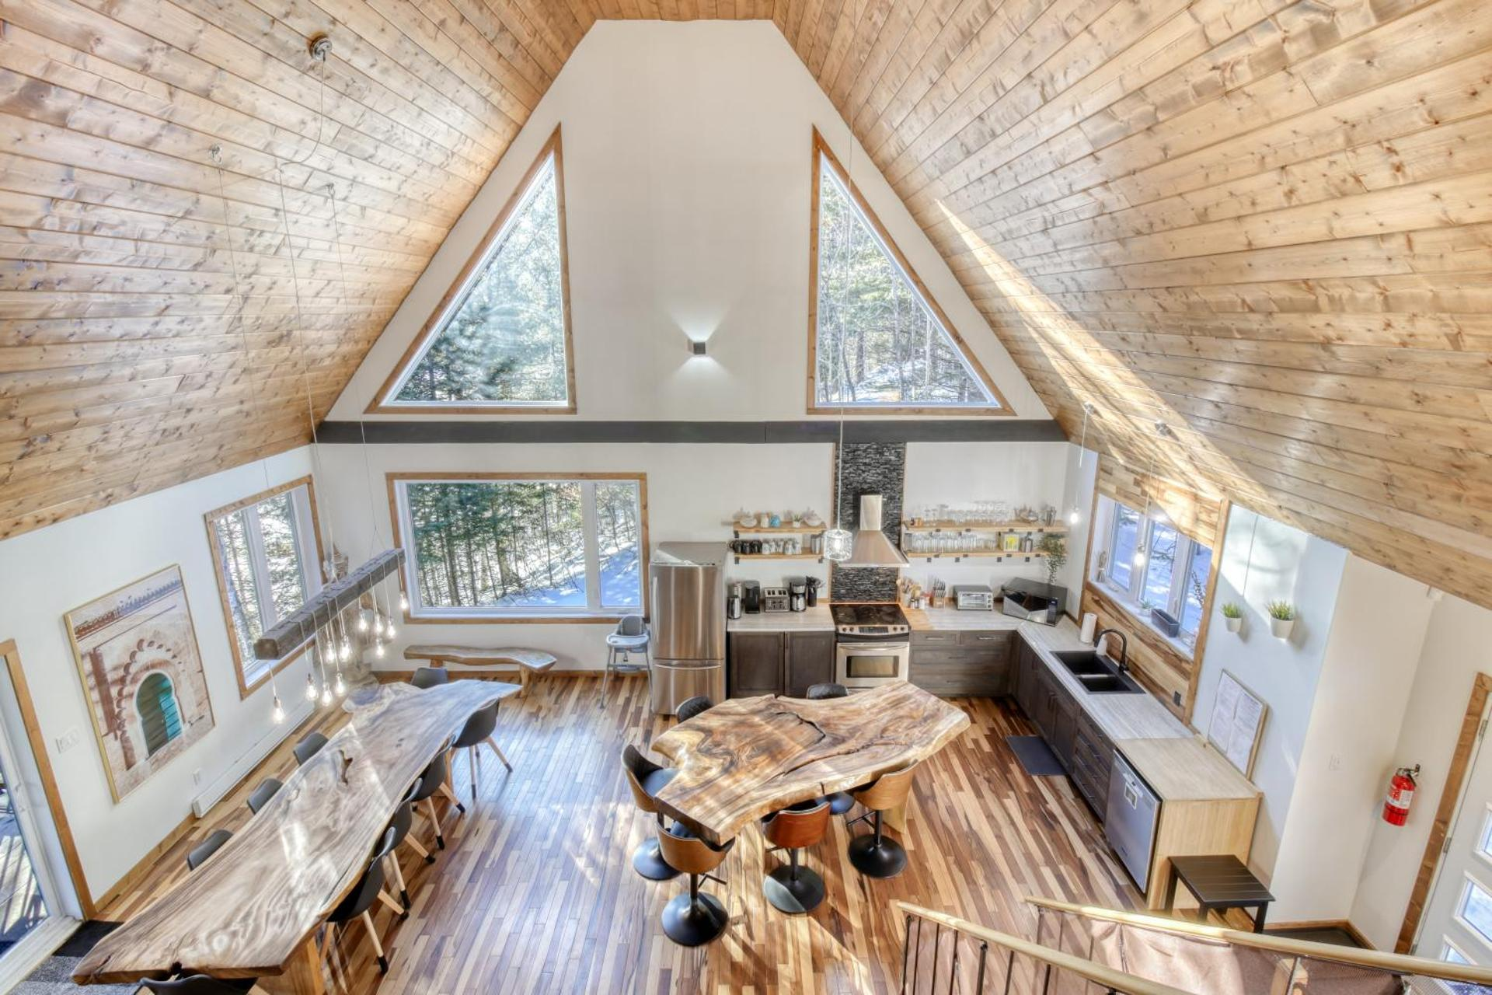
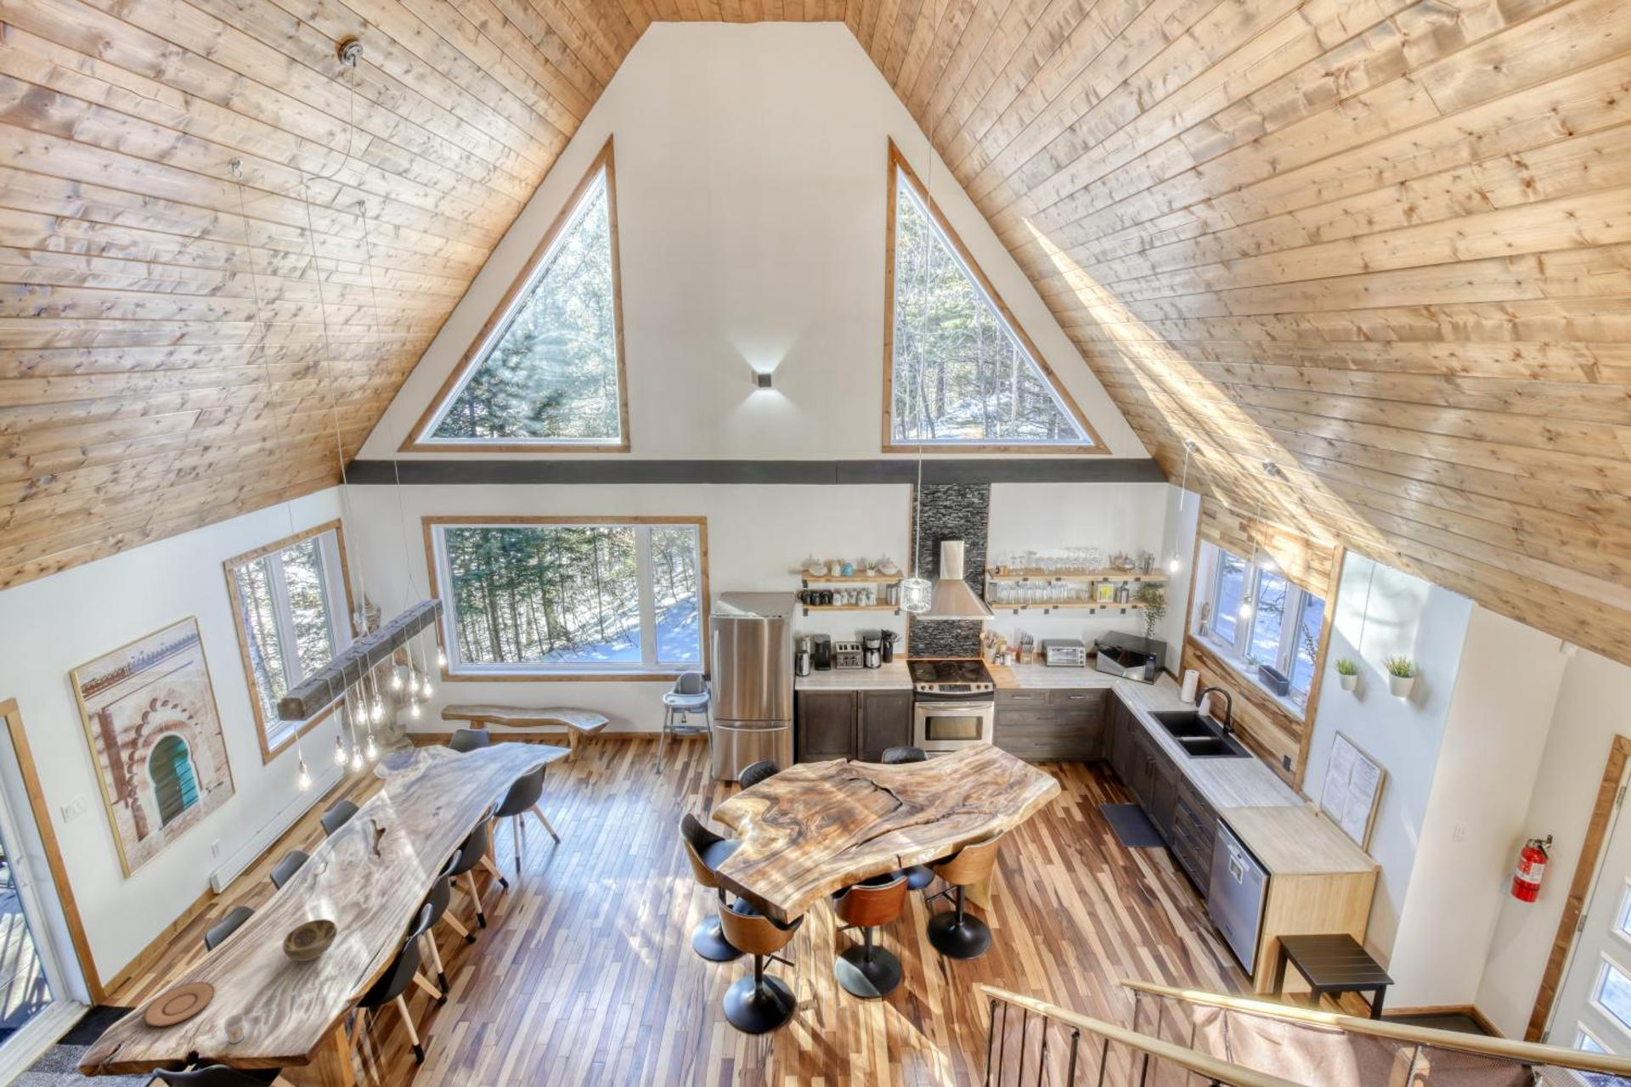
+ cup (235, 1029)
+ plate (180, 1003)
+ decorative bowl (311, 944)
